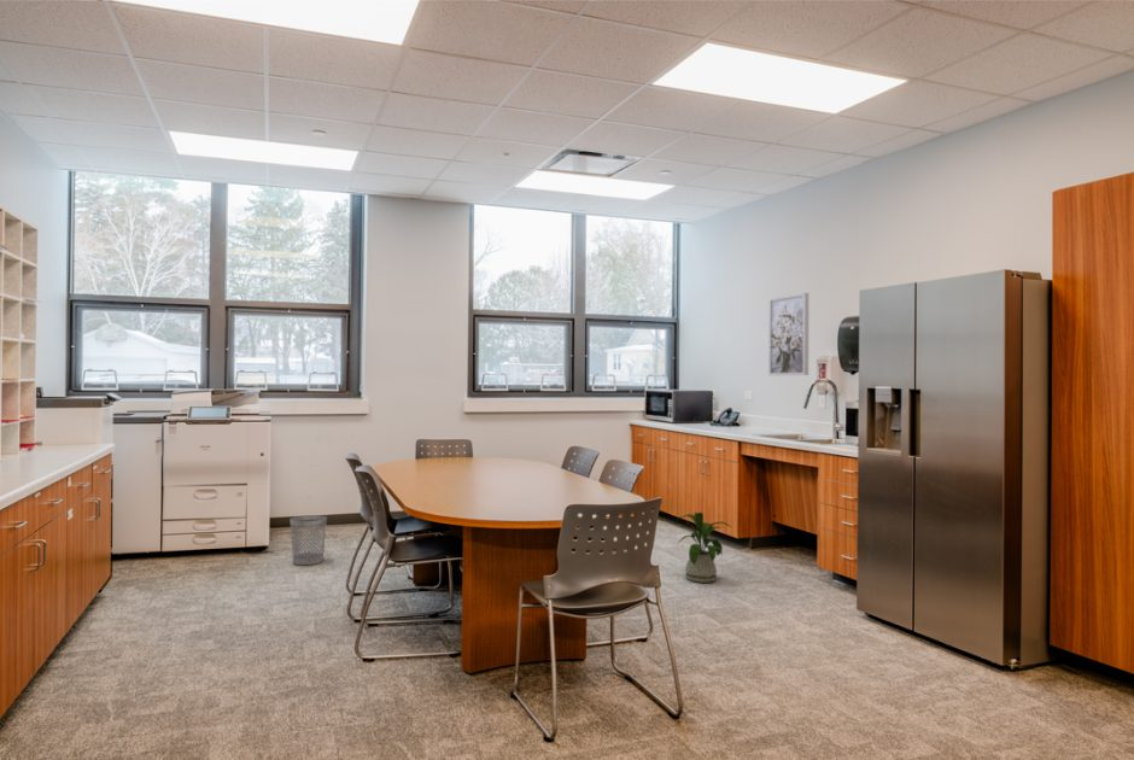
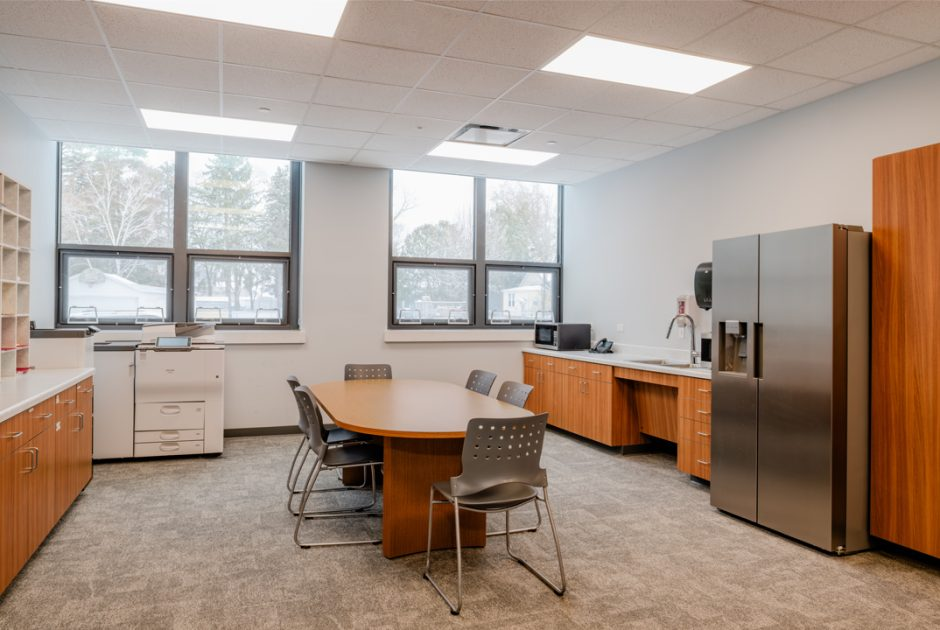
- wall art (788, 335)
- wastebasket (308, 539)
- house plant (706, 543)
